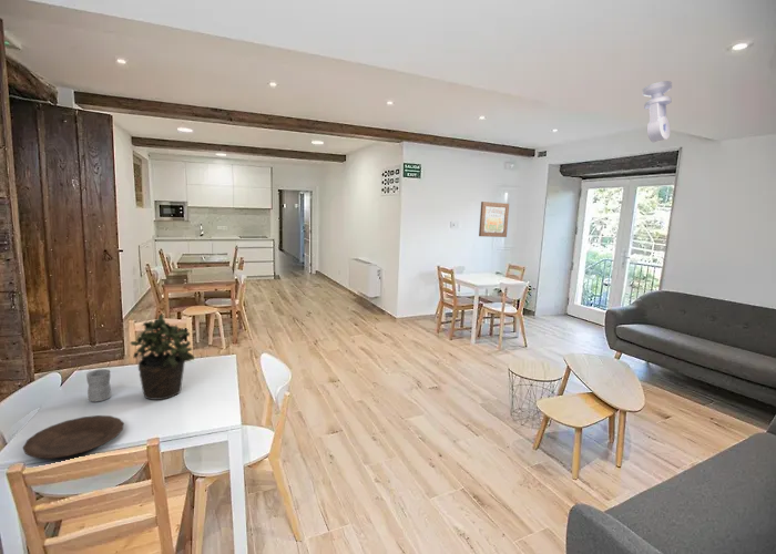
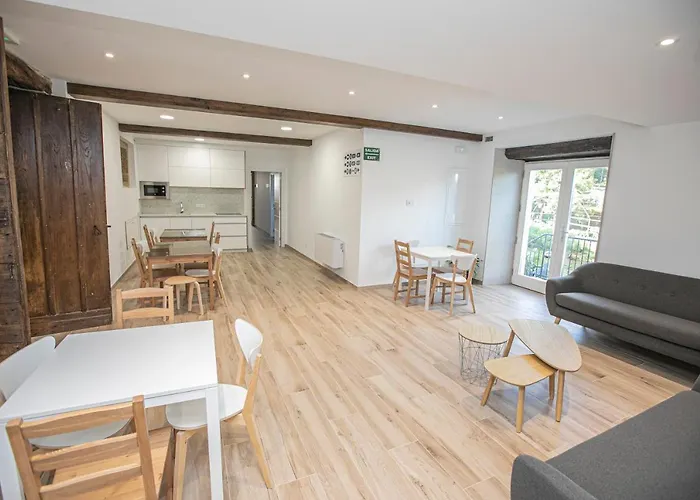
- ceiling light (655, 113)
- wall art (493, 219)
- potted plant (163, 353)
- plate (76, 438)
- mug (100, 383)
